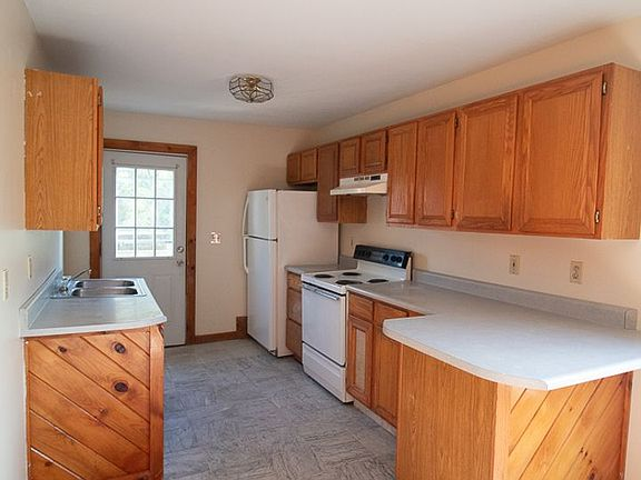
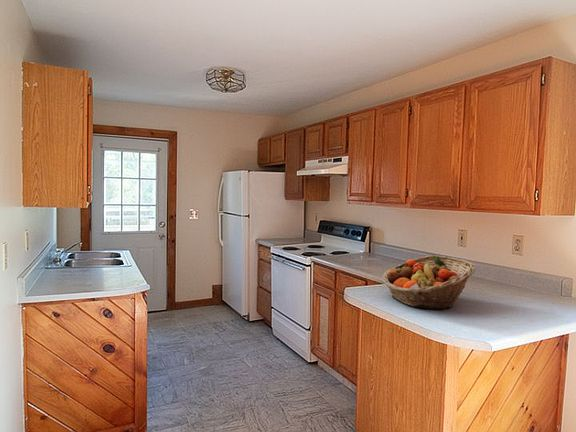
+ fruit basket (426, 279)
